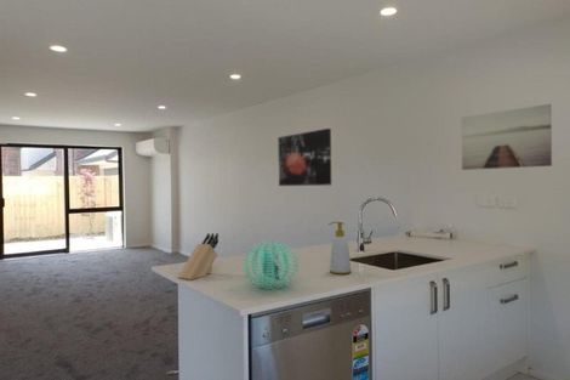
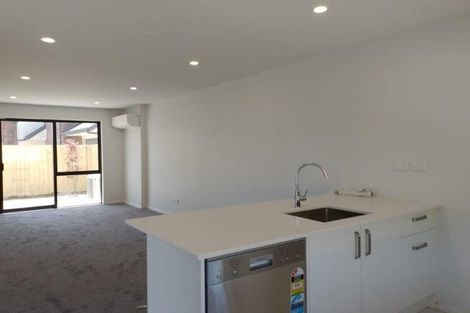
- wall art (502, 140)
- knife block (200, 254)
- wall art (302, 159)
- decorative ball (270, 263)
- soap bottle (340, 246)
